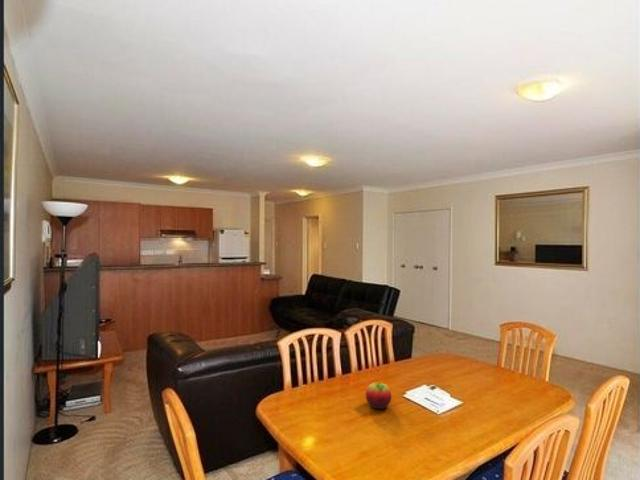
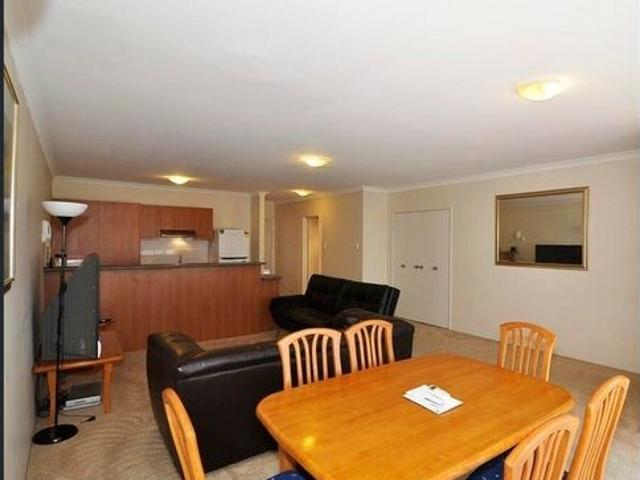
- fruit (378, 394)
